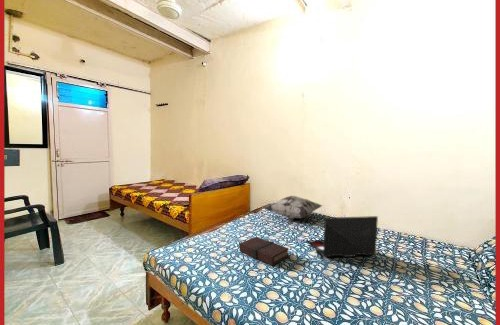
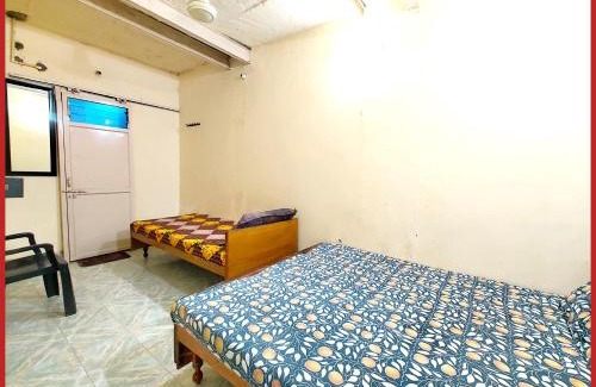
- decorative pillow (293, 206)
- book (263, 249)
- laptop (340, 230)
